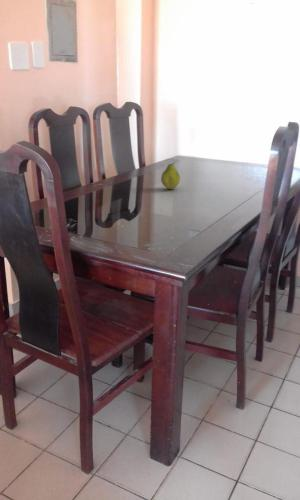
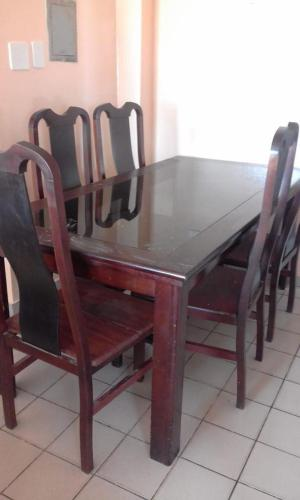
- fruit (170, 176)
